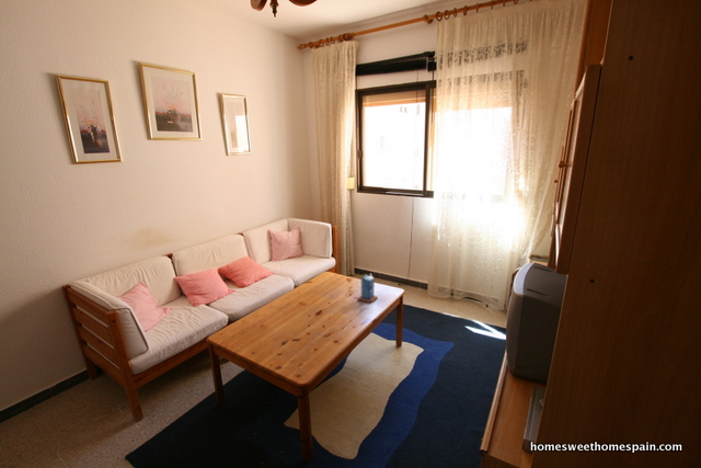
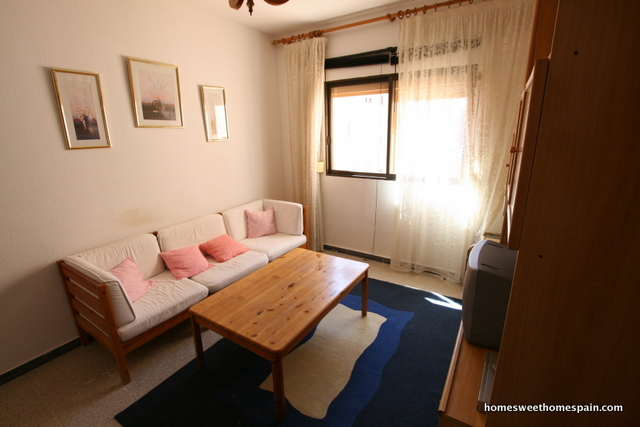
- candle (367, 286)
